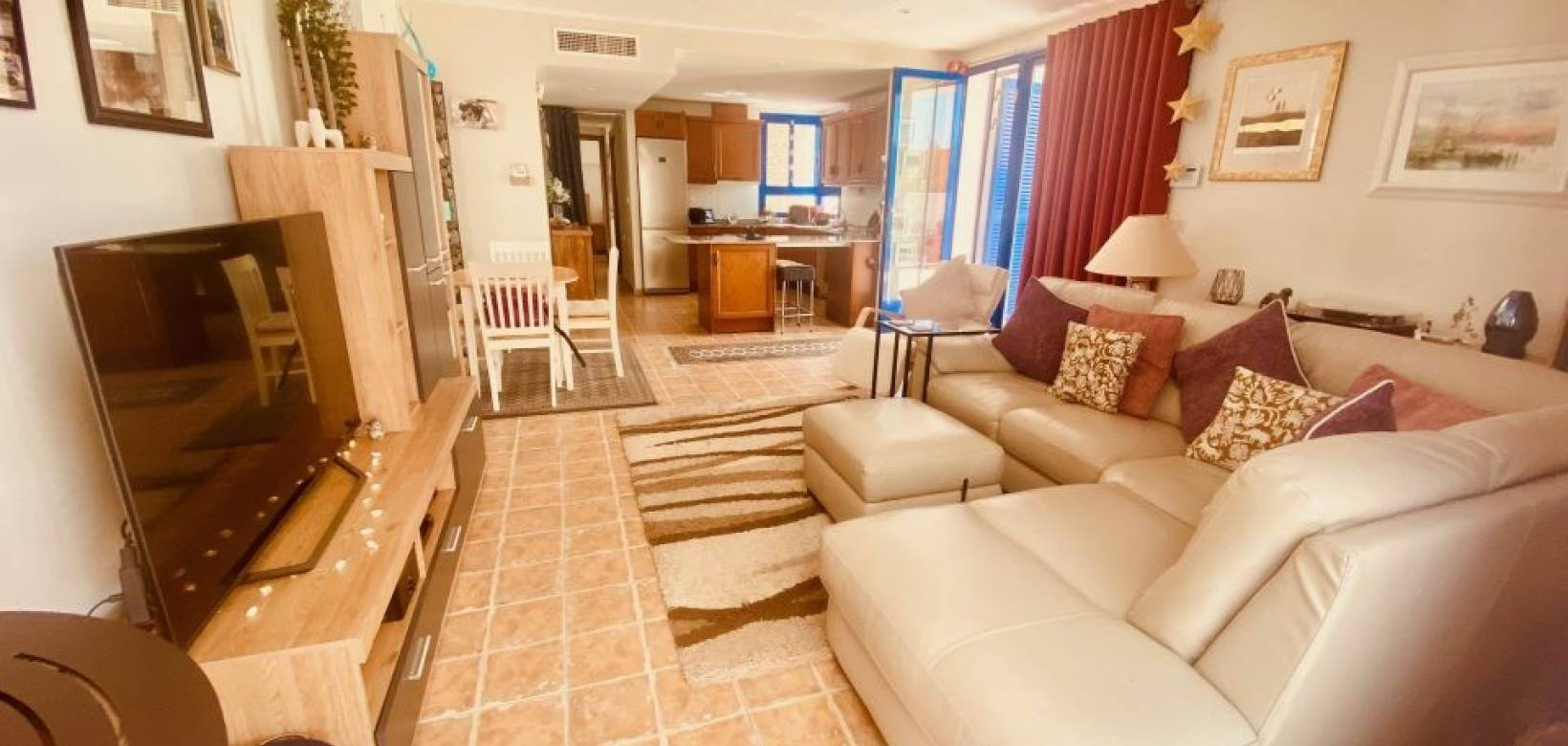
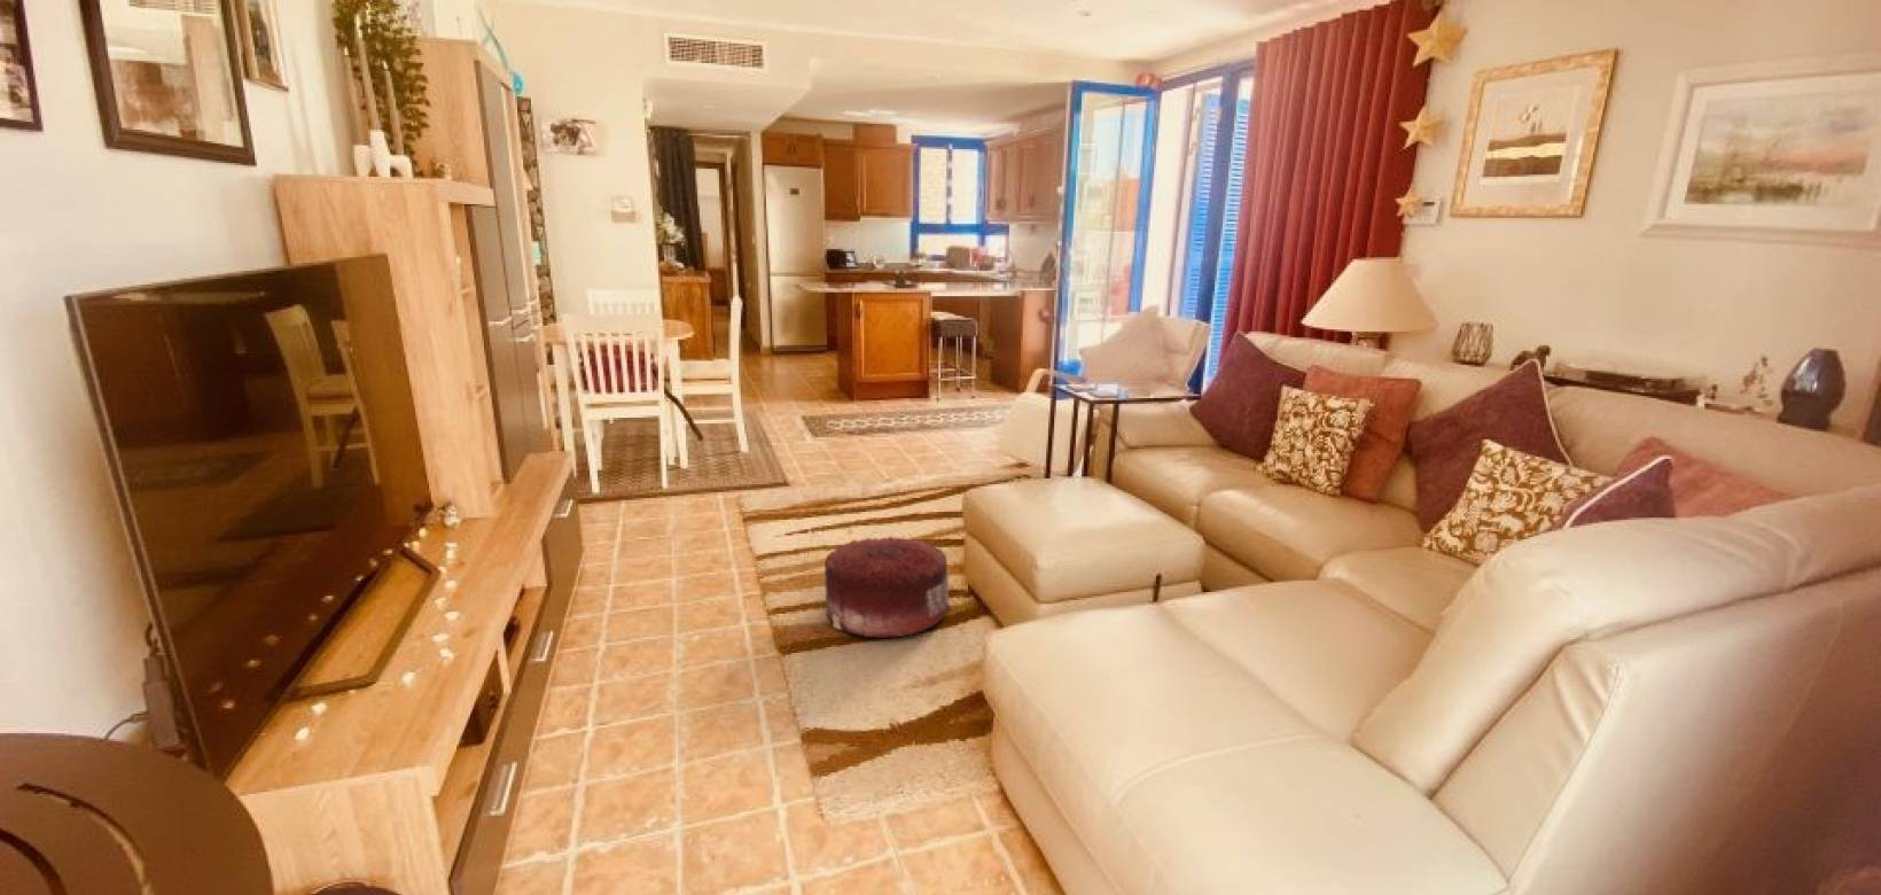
+ pouf (887, 581)
